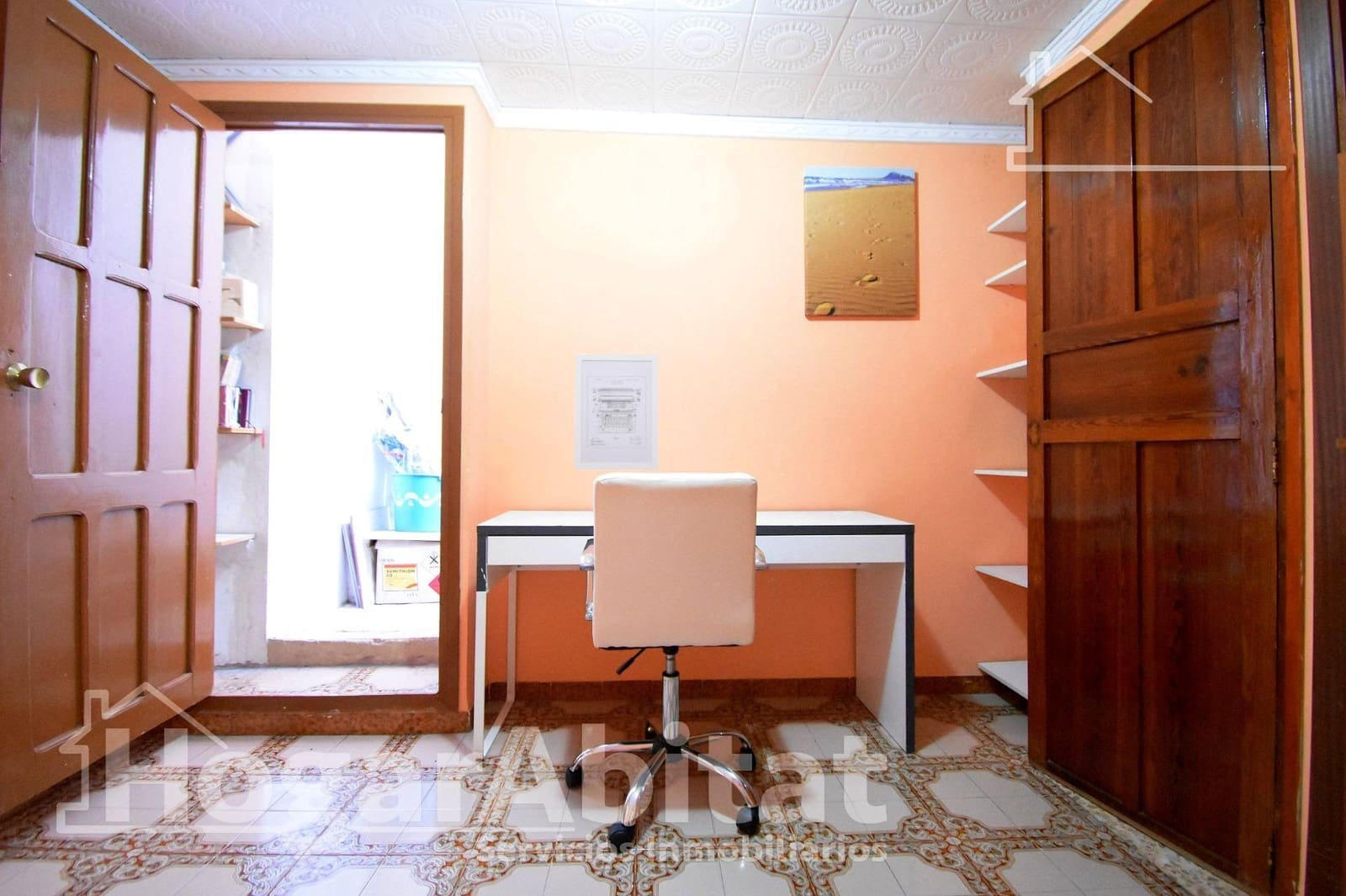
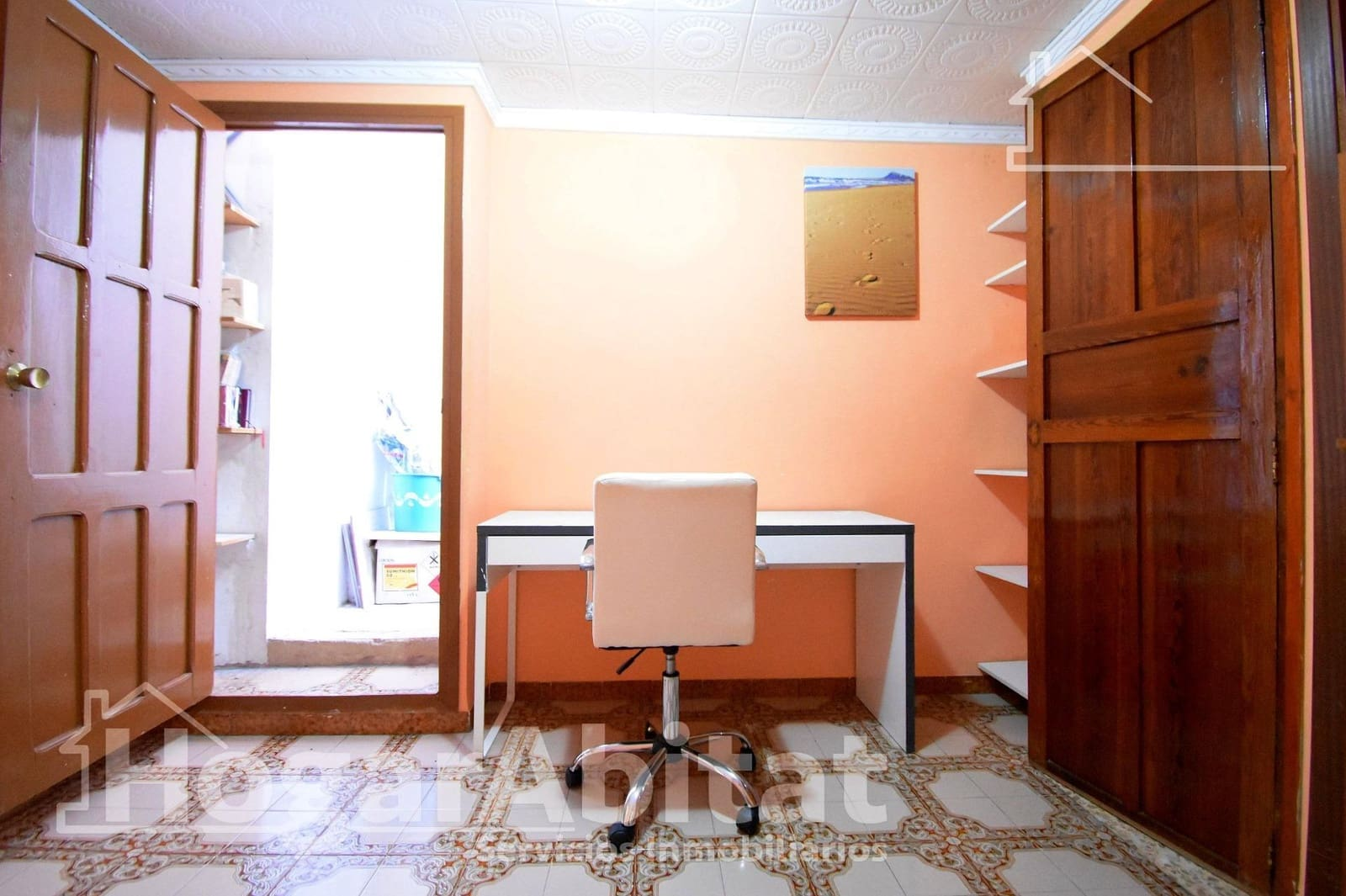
- wall art (617, 411)
